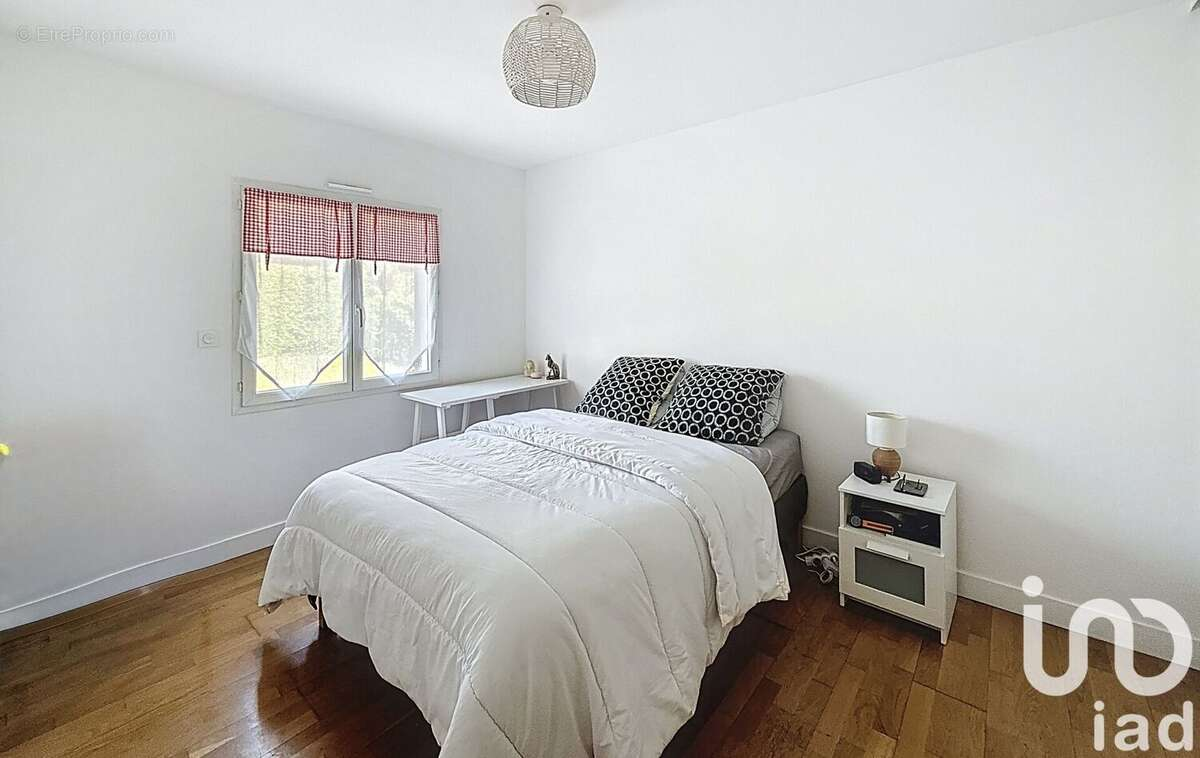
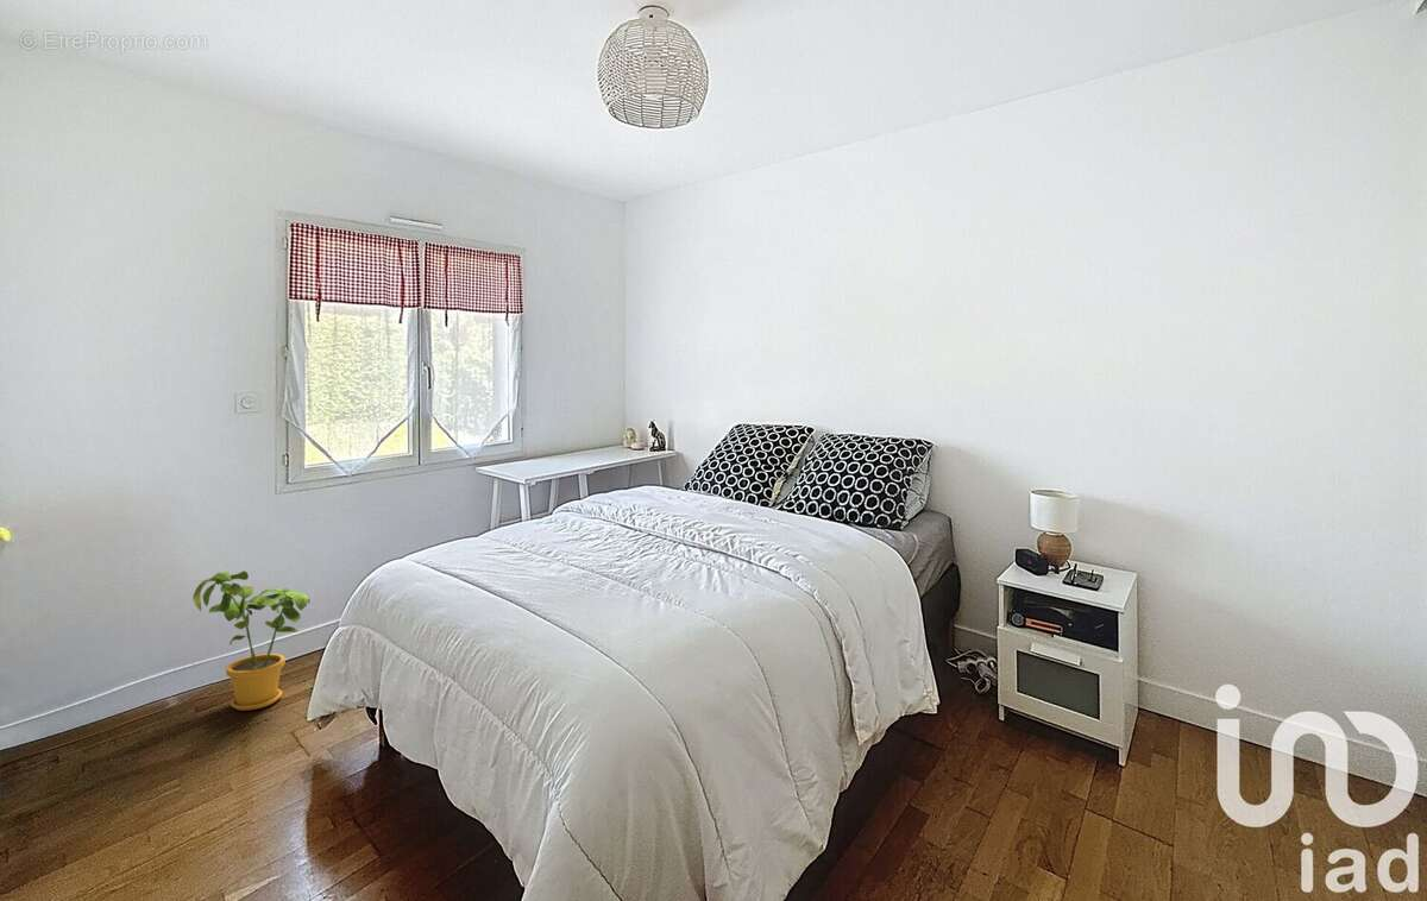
+ house plant (247, 629)
